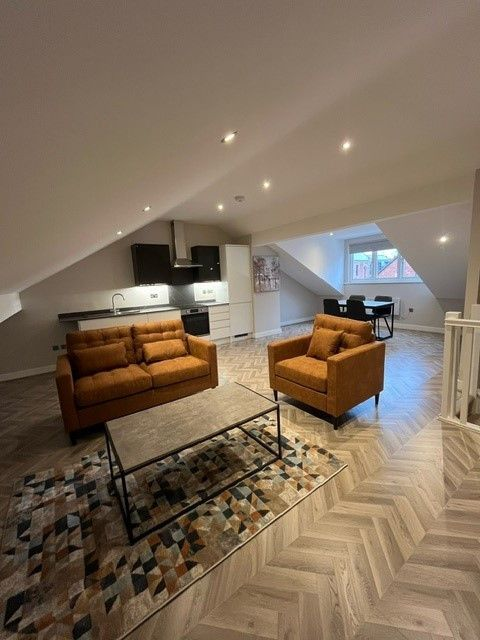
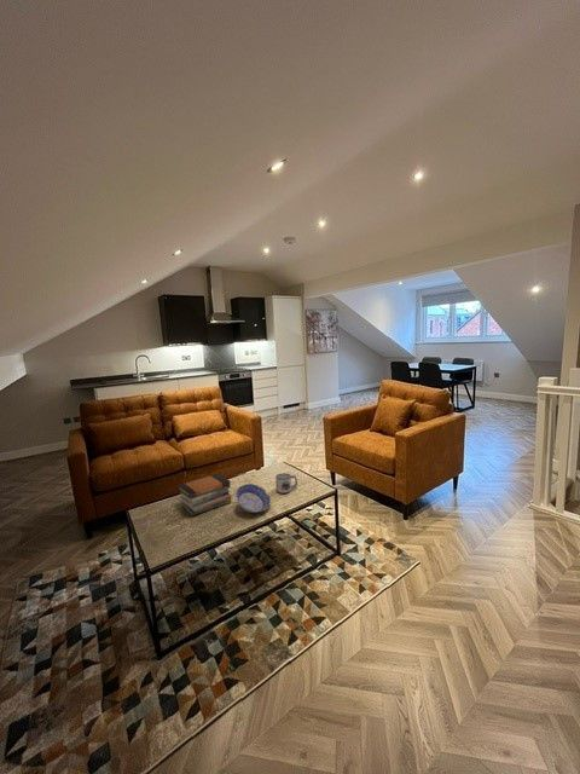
+ bowl (254, 498)
+ book stack (204, 493)
+ mug (286, 483)
